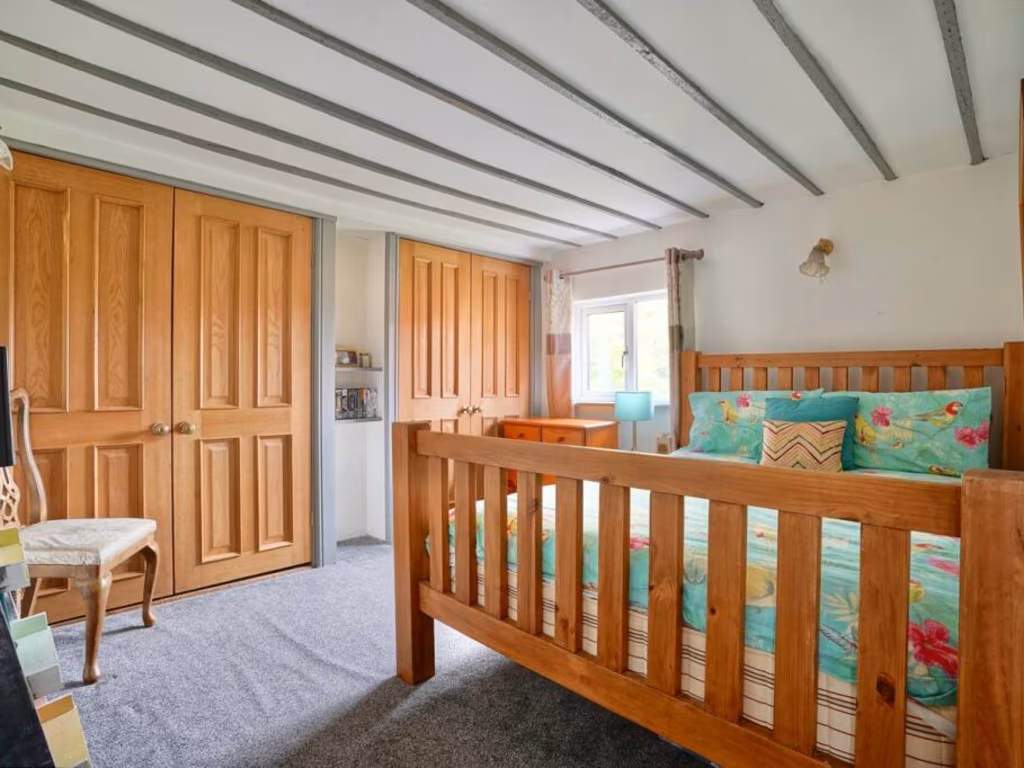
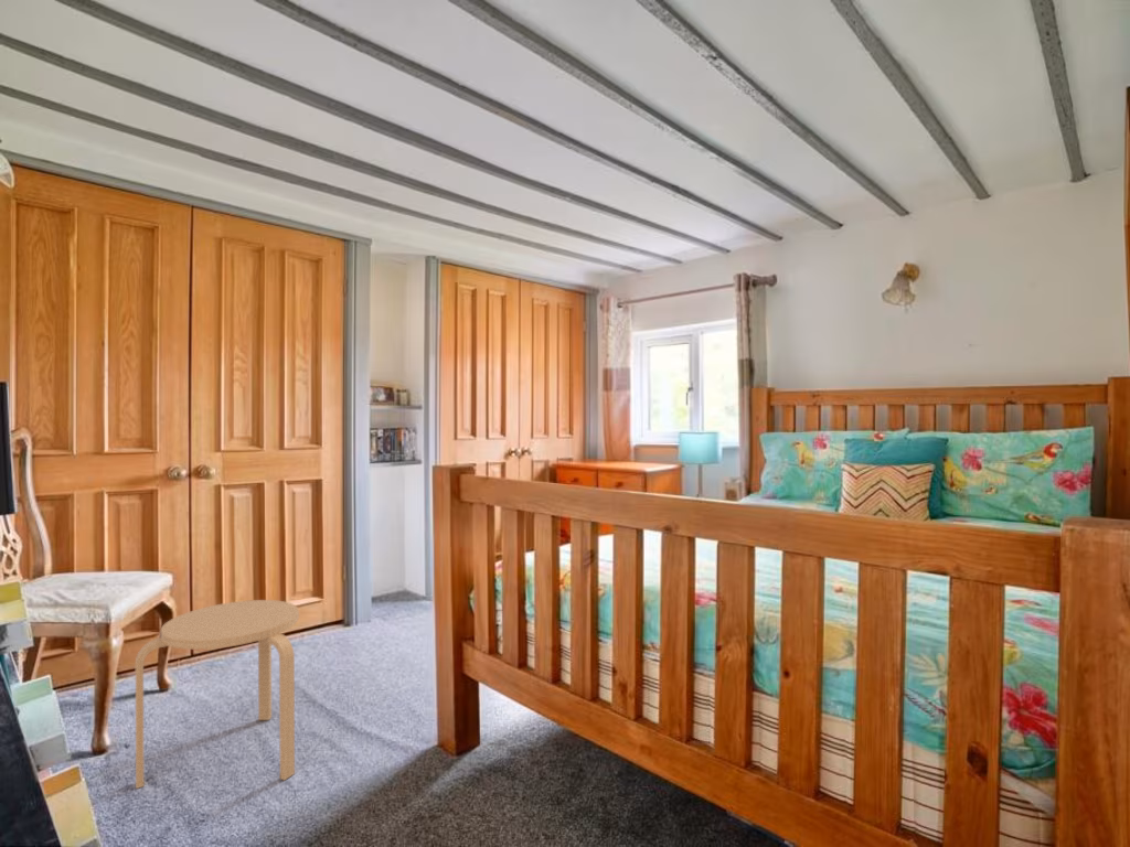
+ stool (258, 689)
